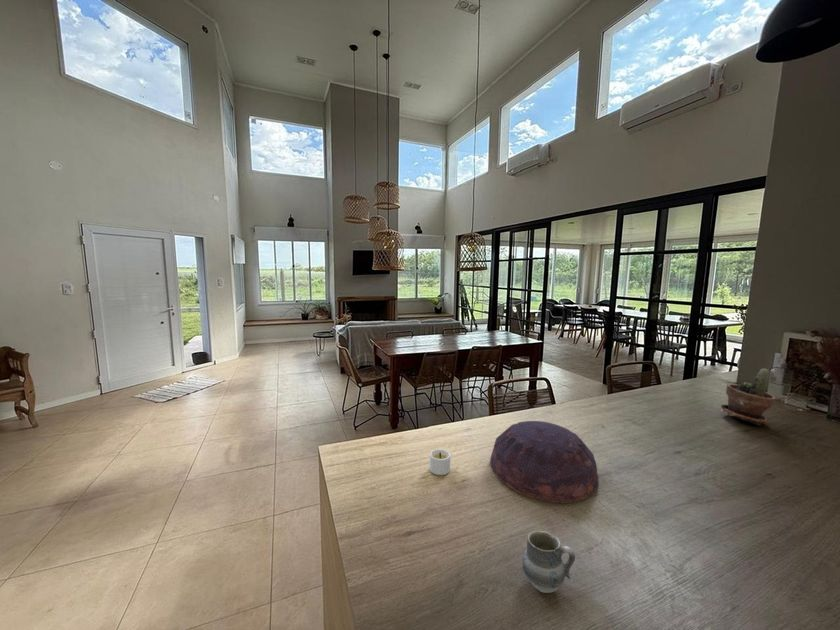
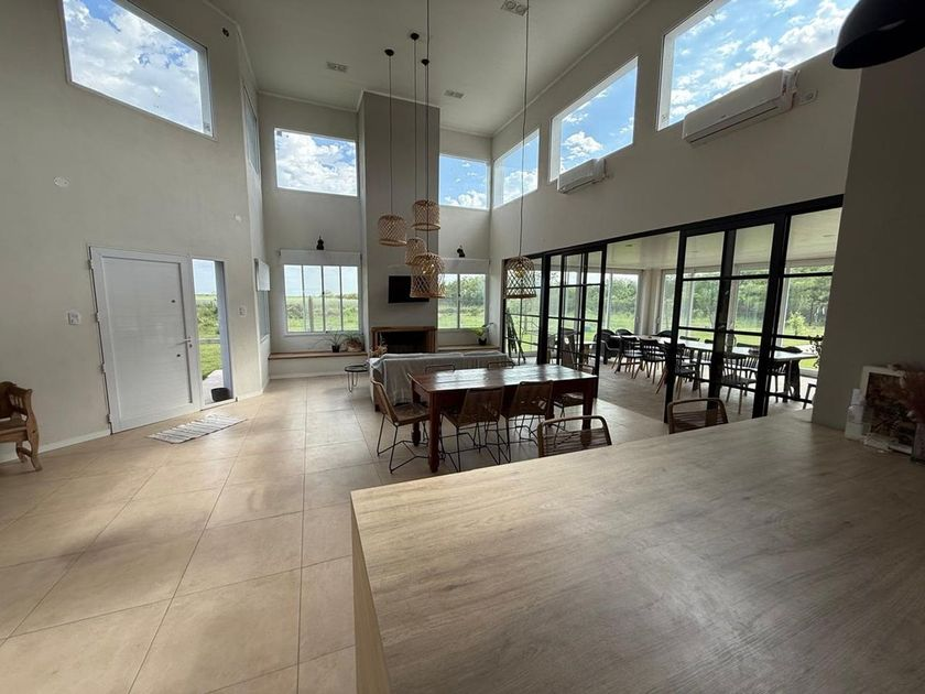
- potted plant (748, 392)
- cup (547, 562)
- candle (435, 462)
- bowl (542, 449)
